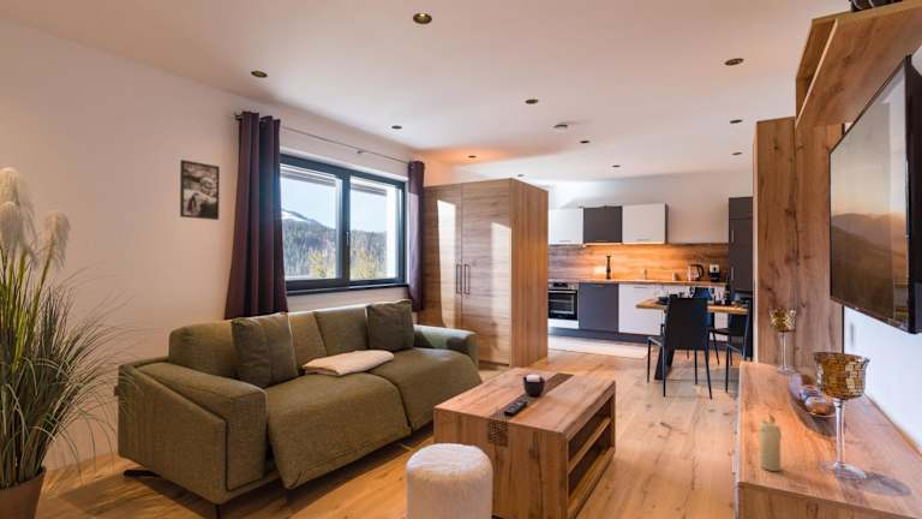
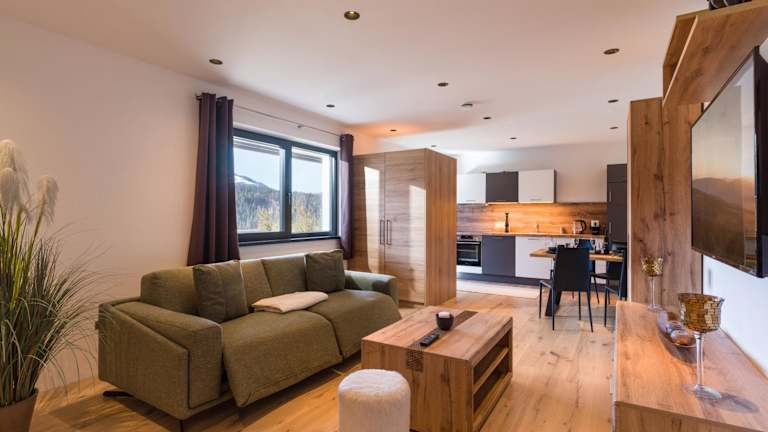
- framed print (199, 190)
- candle (770, 440)
